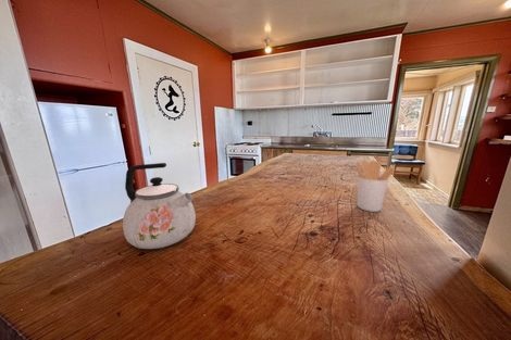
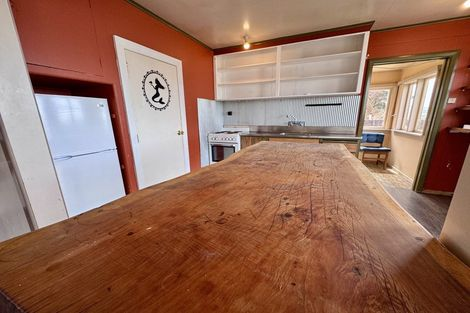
- utensil holder (370, 182)
- kettle (160, 201)
